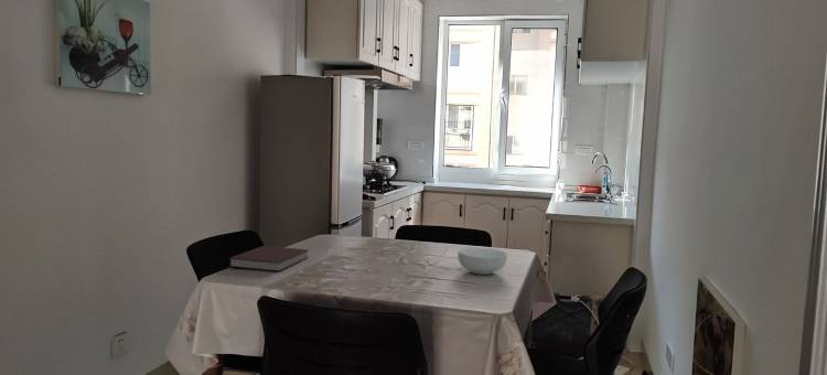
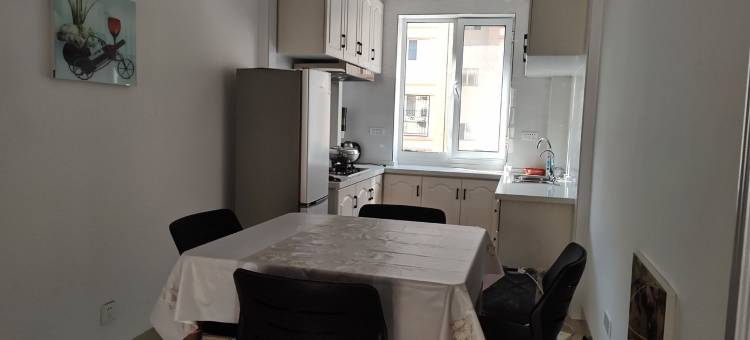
- cereal bowl (482, 261)
- notebook (270, 257)
